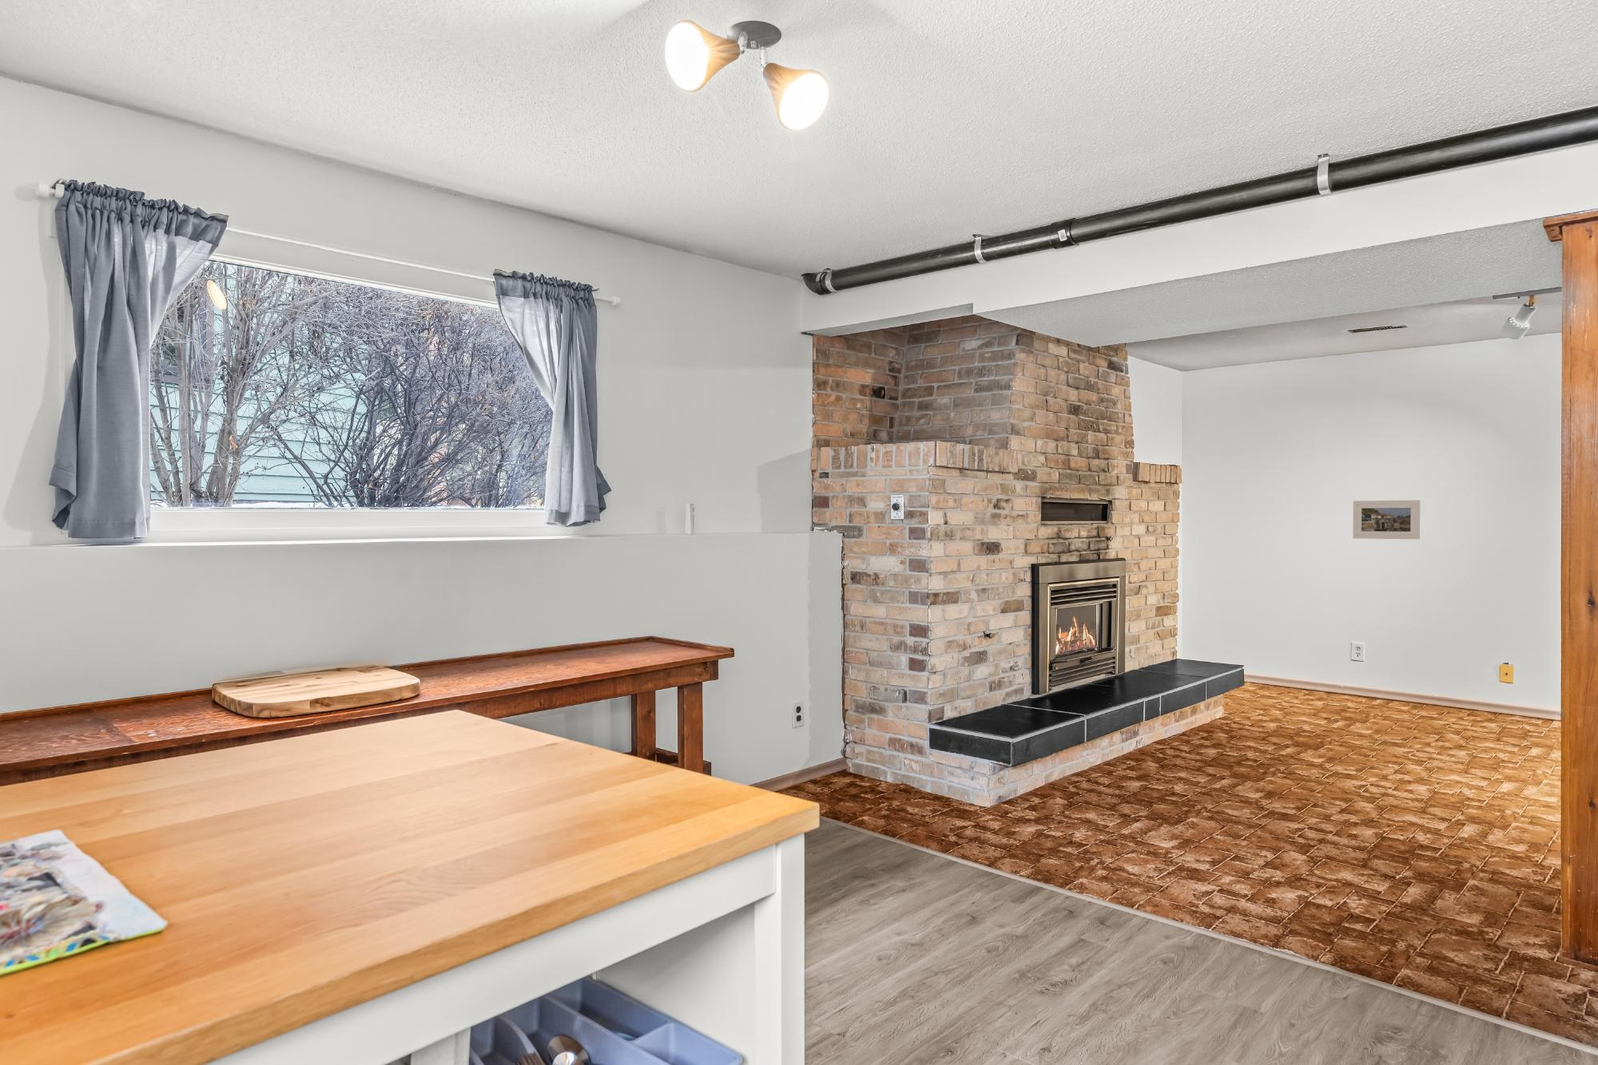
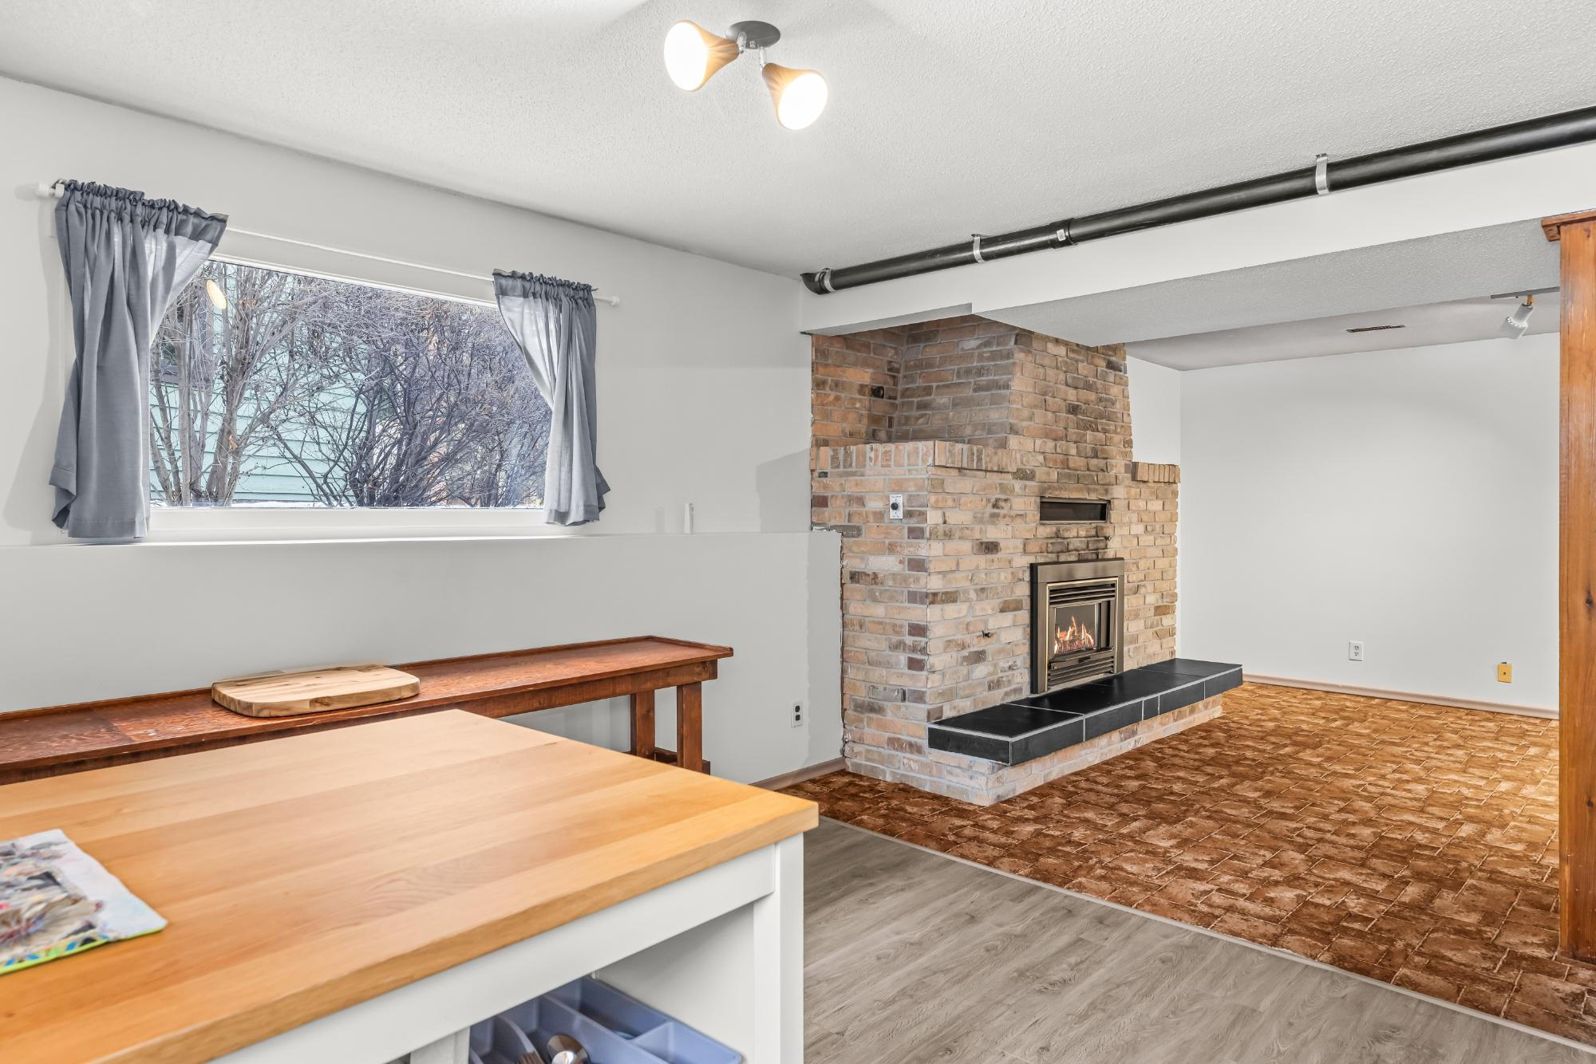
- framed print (1385, 519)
